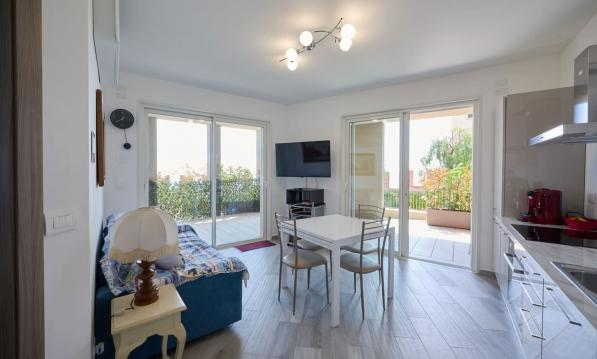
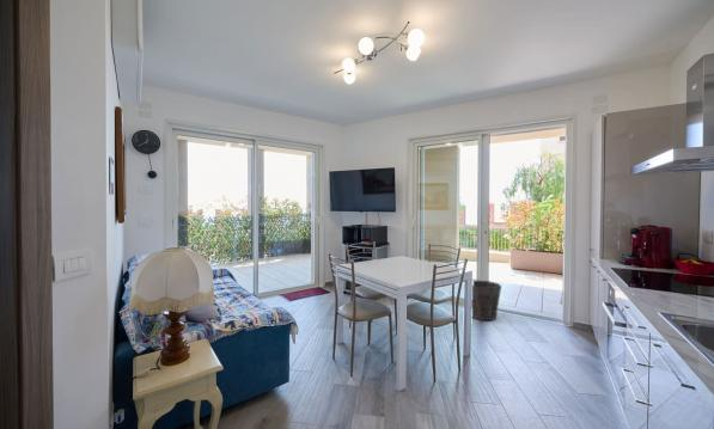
+ waste bin (482, 300)
